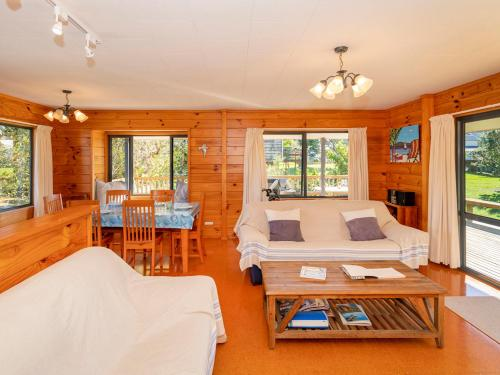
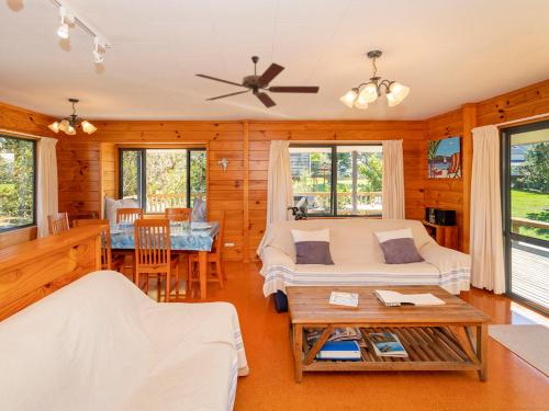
+ ceiling fan (259, 76)
